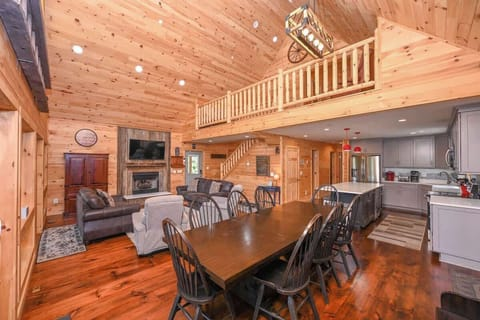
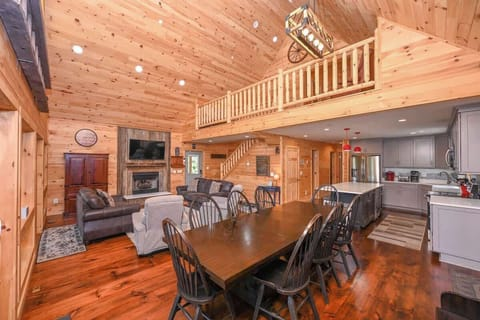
+ flower arrangement (229, 221)
